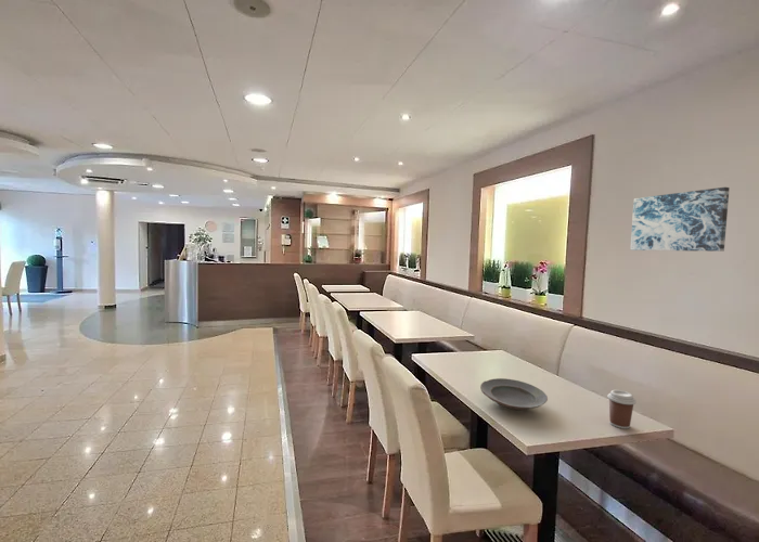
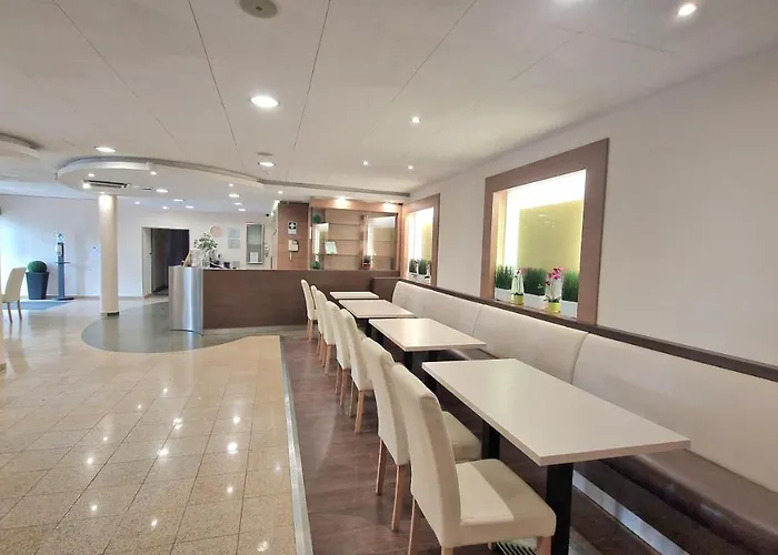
- plate (512, 397)
- coffee cup (620, 409)
- wall art (674, 222)
